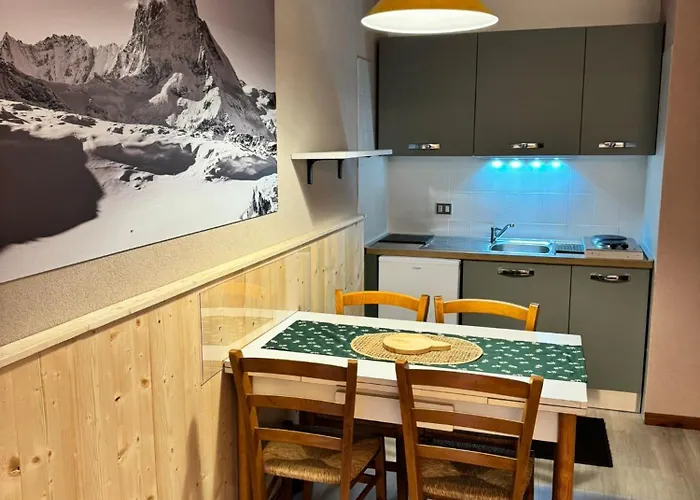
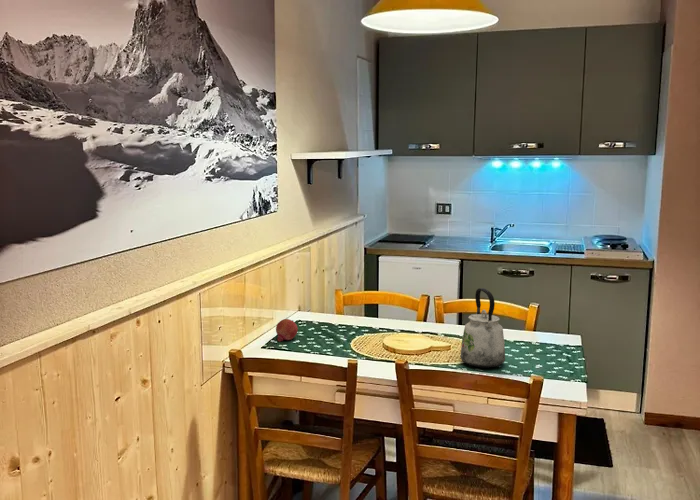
+ fruit (286, 329)
+ kettle (480, 324)
